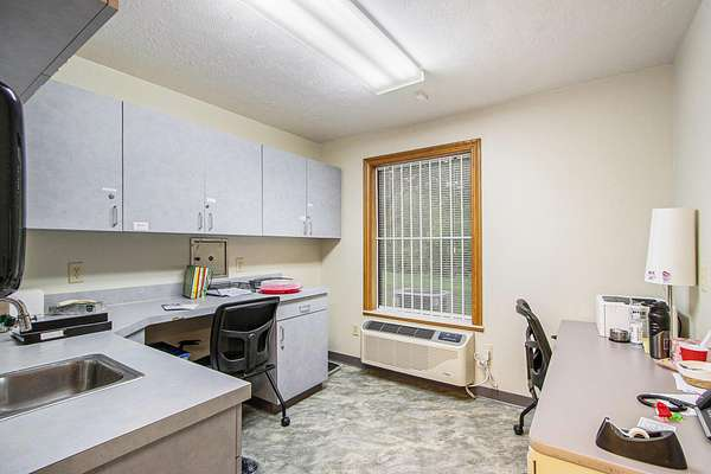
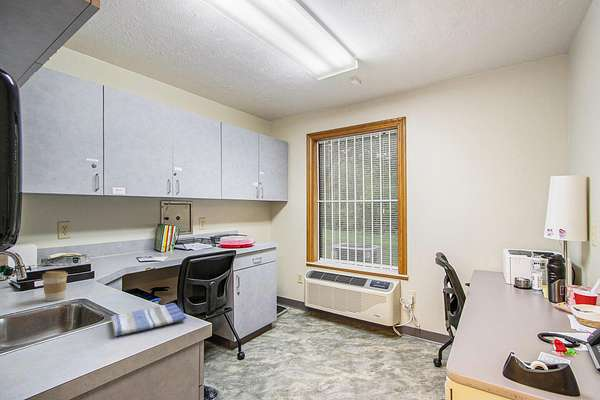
+ dish towel (148, 317)
+ coffee cup (55, 284)
